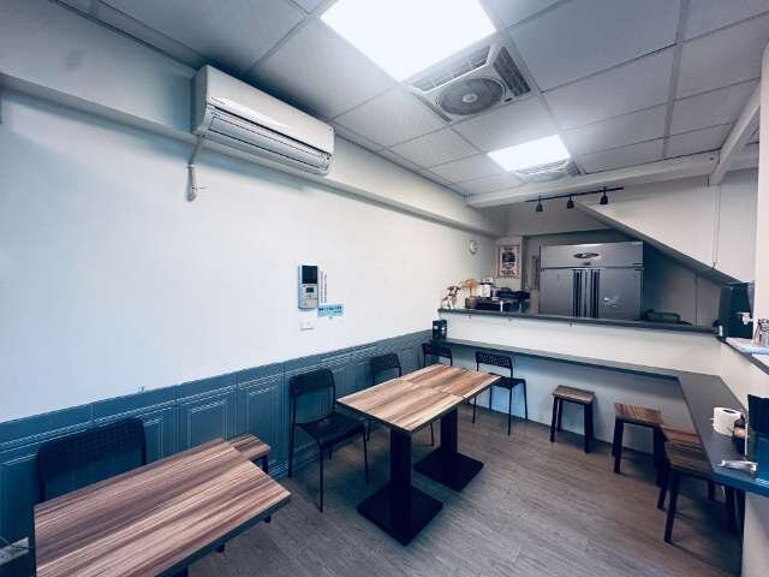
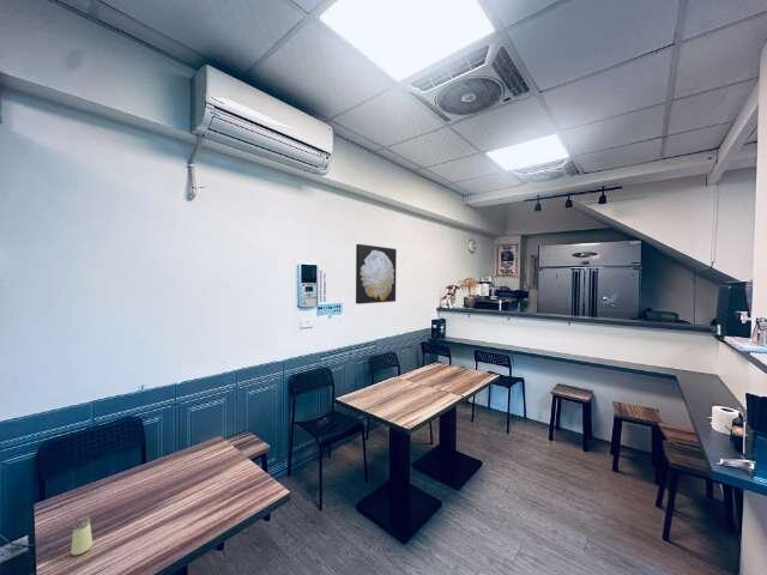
+ saltshaker (81, 534)
+ wall art (376, 274)
